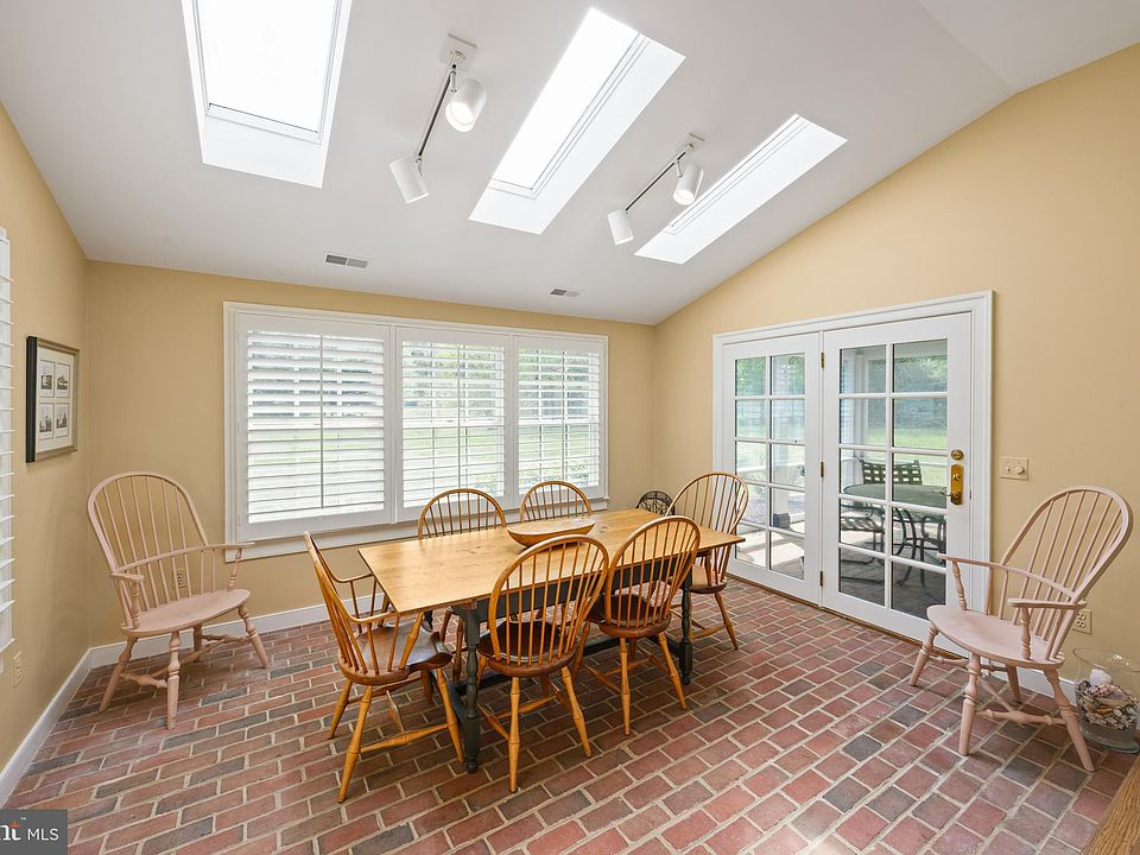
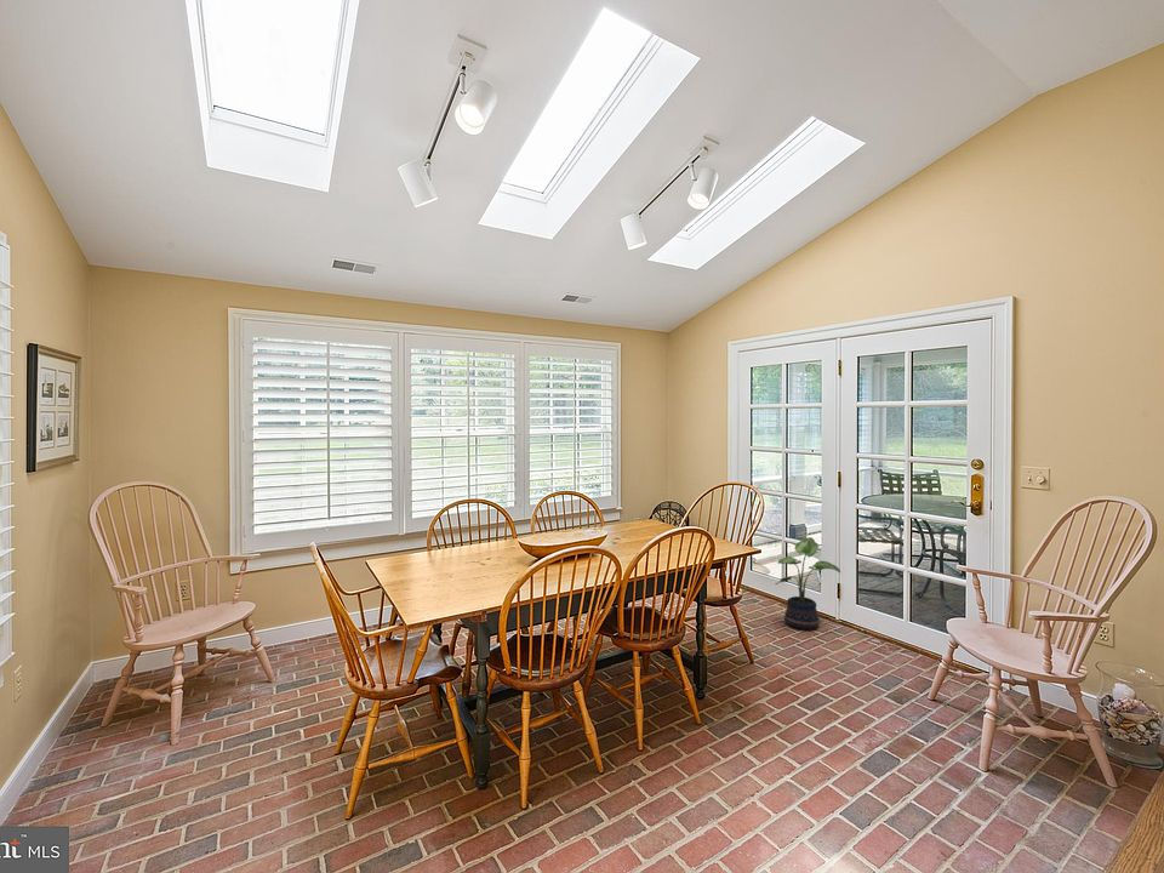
+ potted plant (805, 582)
